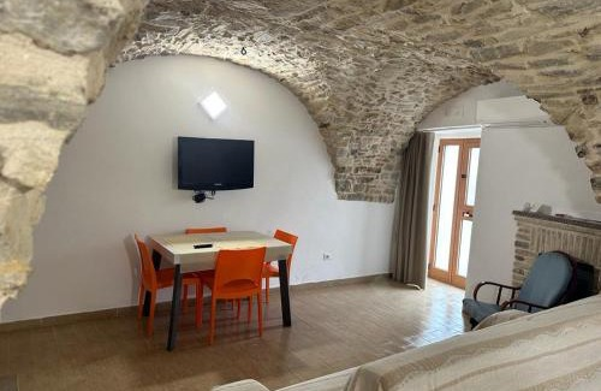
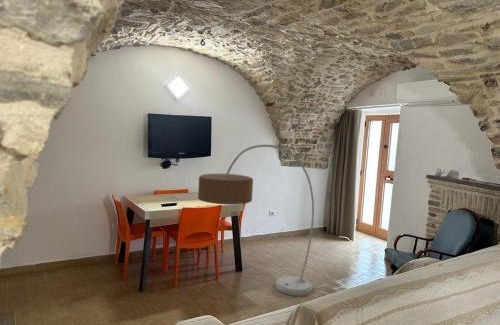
+ floor lamp (250, 201)
